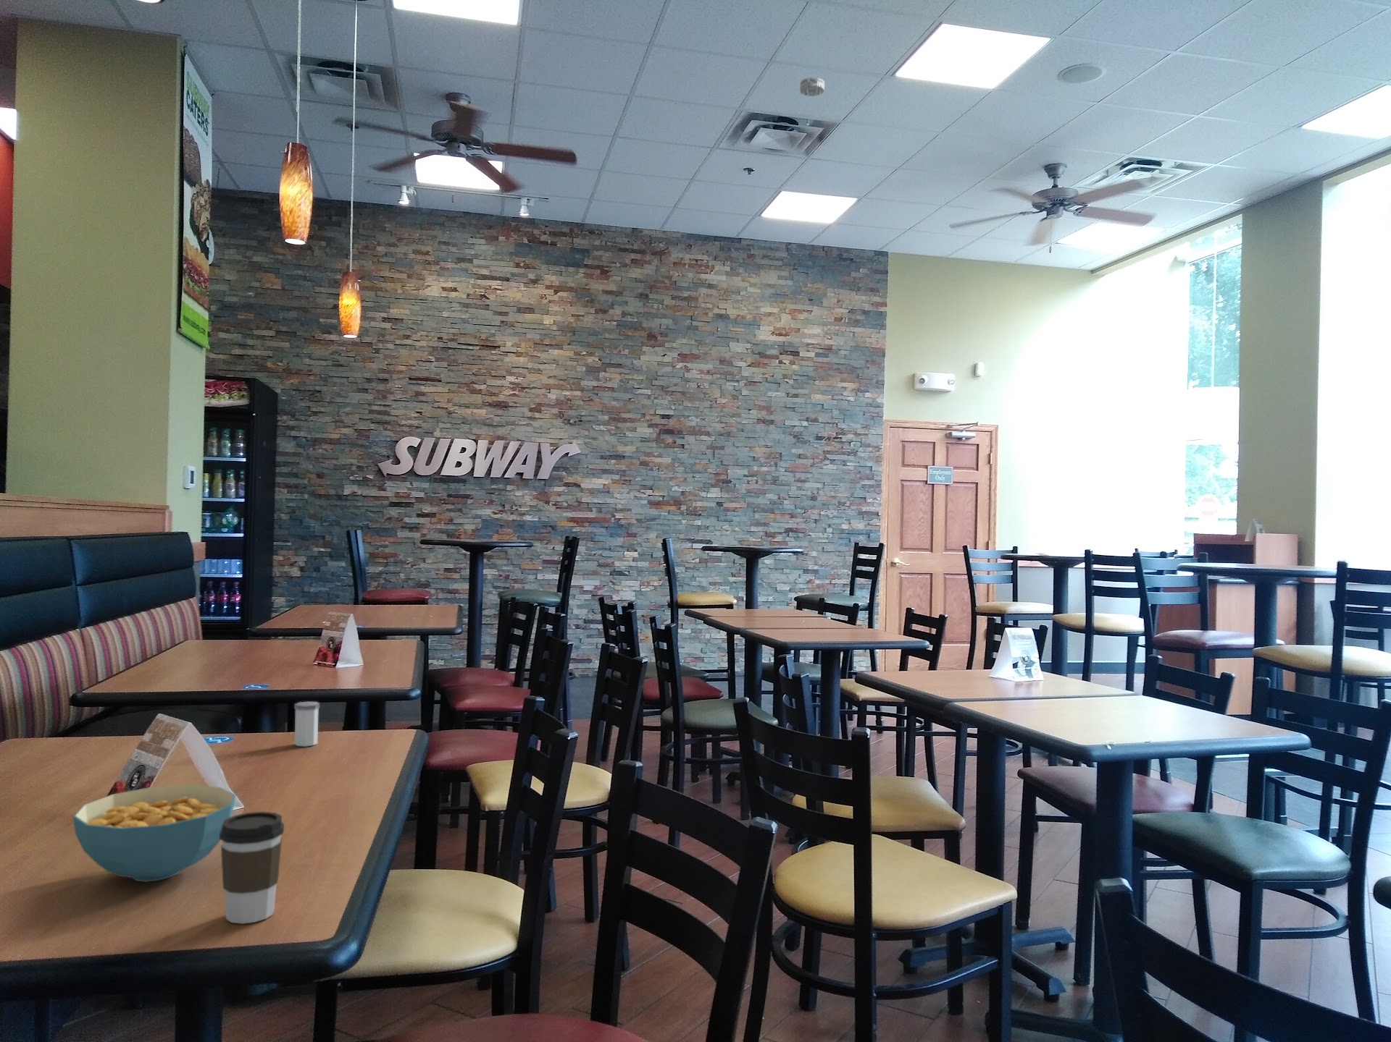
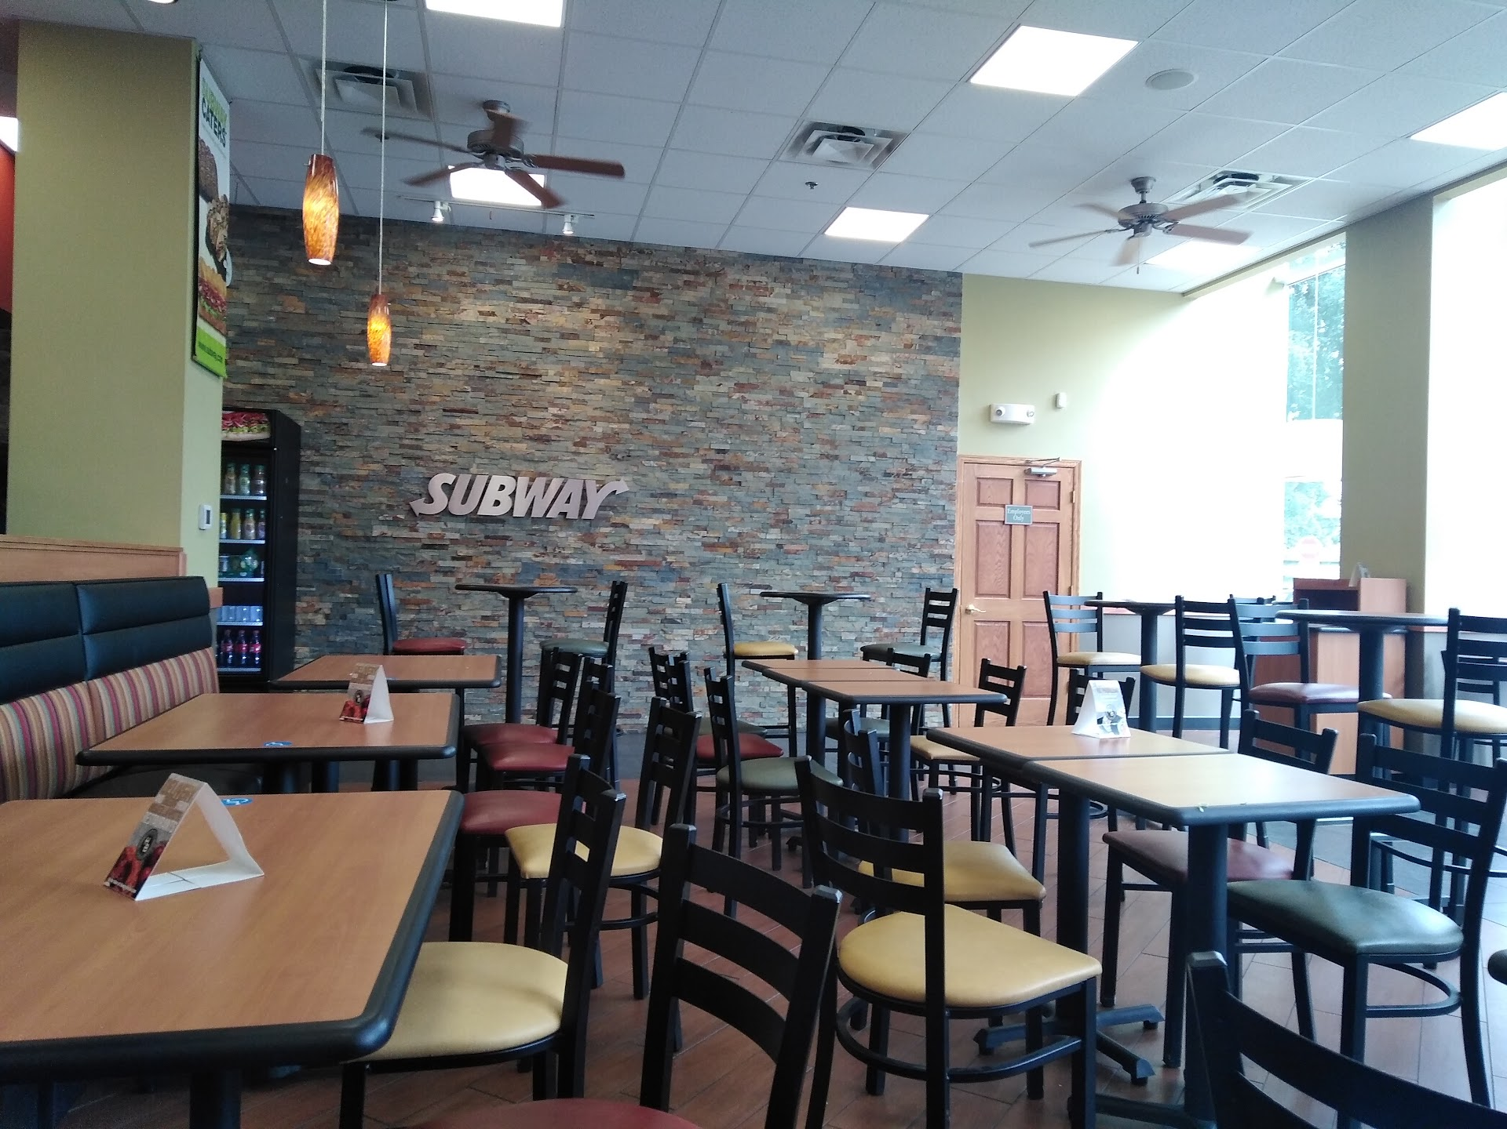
- cereal bowl (157, 838)
- smoke detector (812, 86)
- coffee cup (252, 867)
- salt shaker (307, 723)
